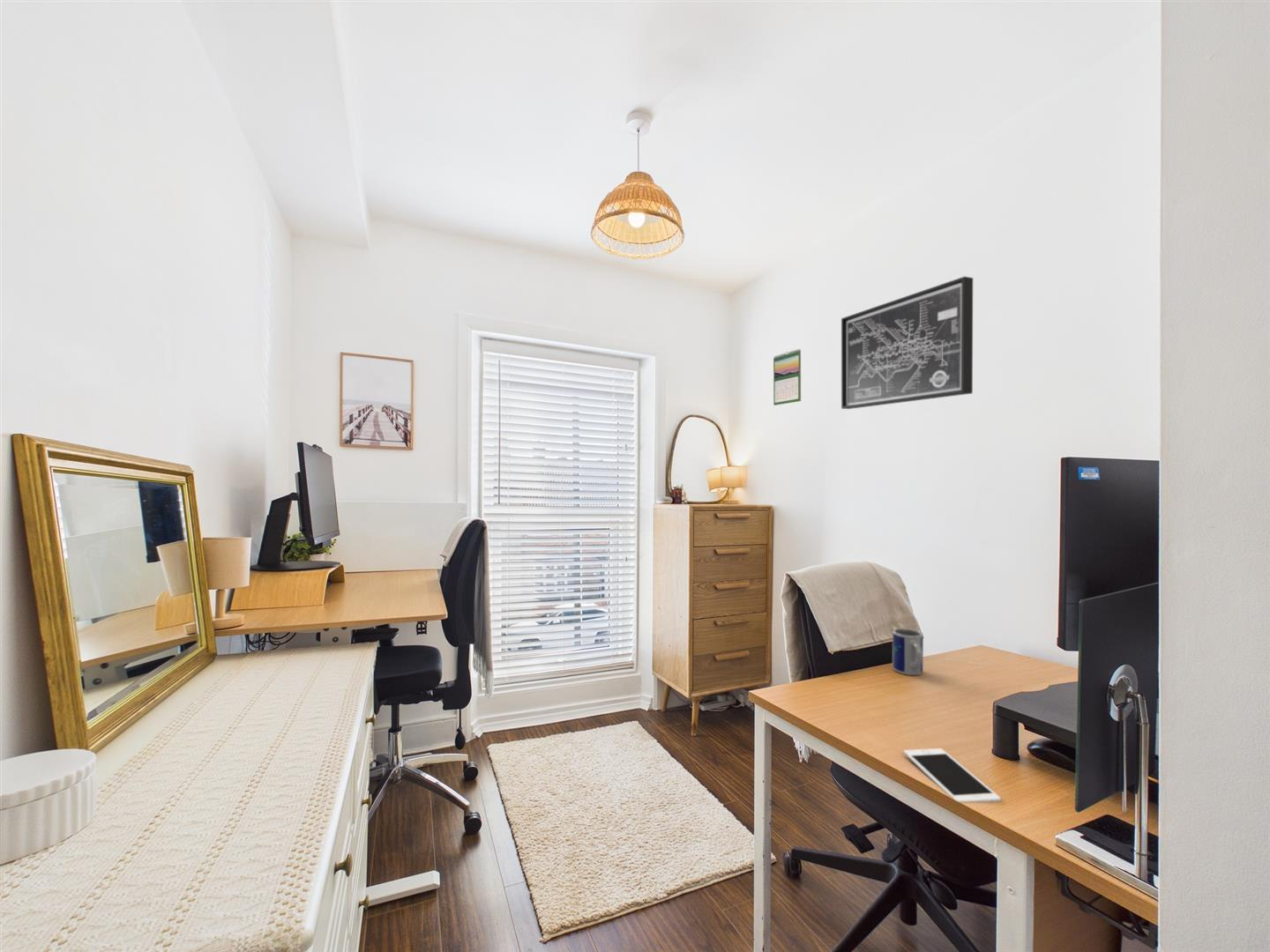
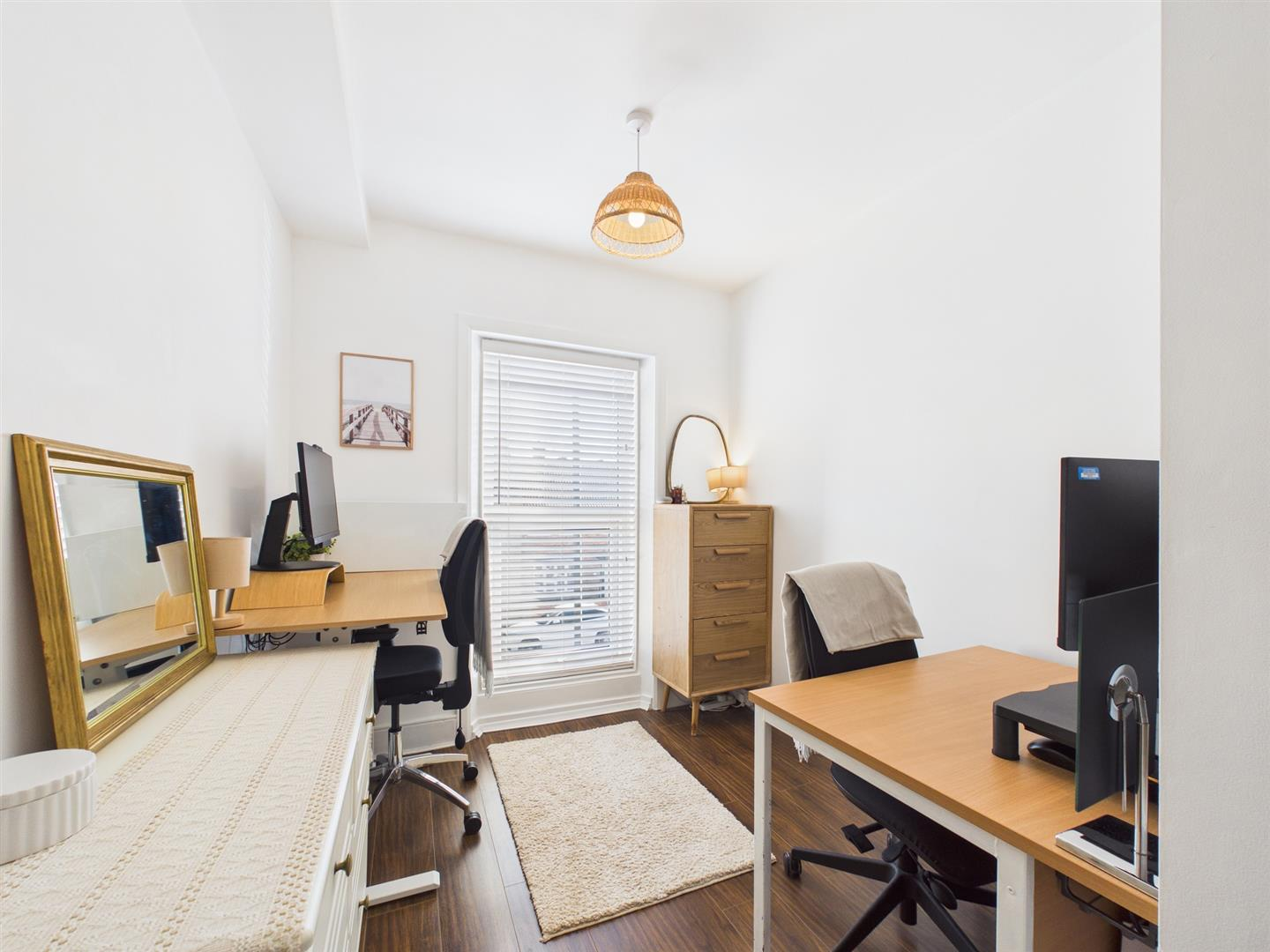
- cell phone (948, 774)
- mug (910, 653)
- calendar (787, 377)
- wall art (899, 351)
